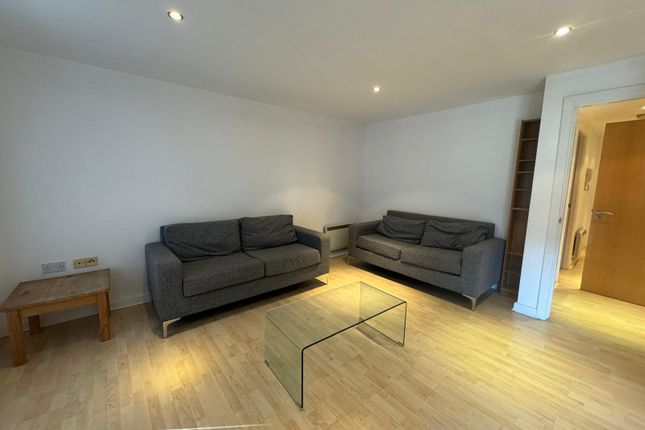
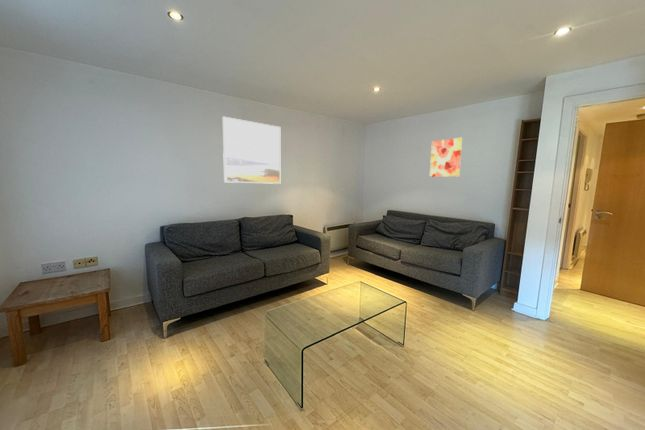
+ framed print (253, 153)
+ wall art (445, 158)
